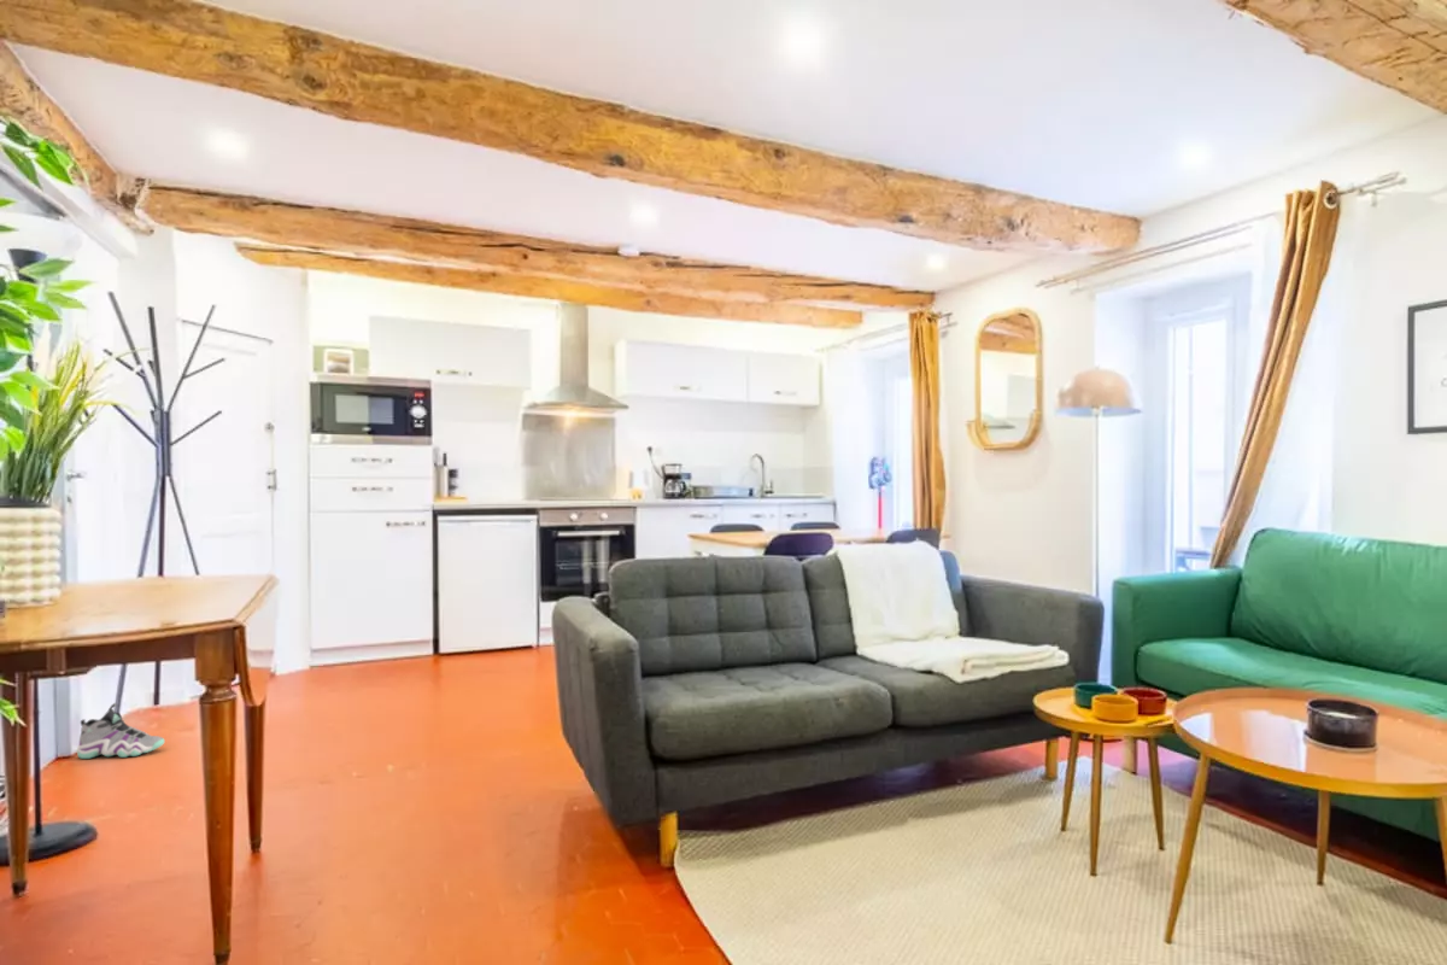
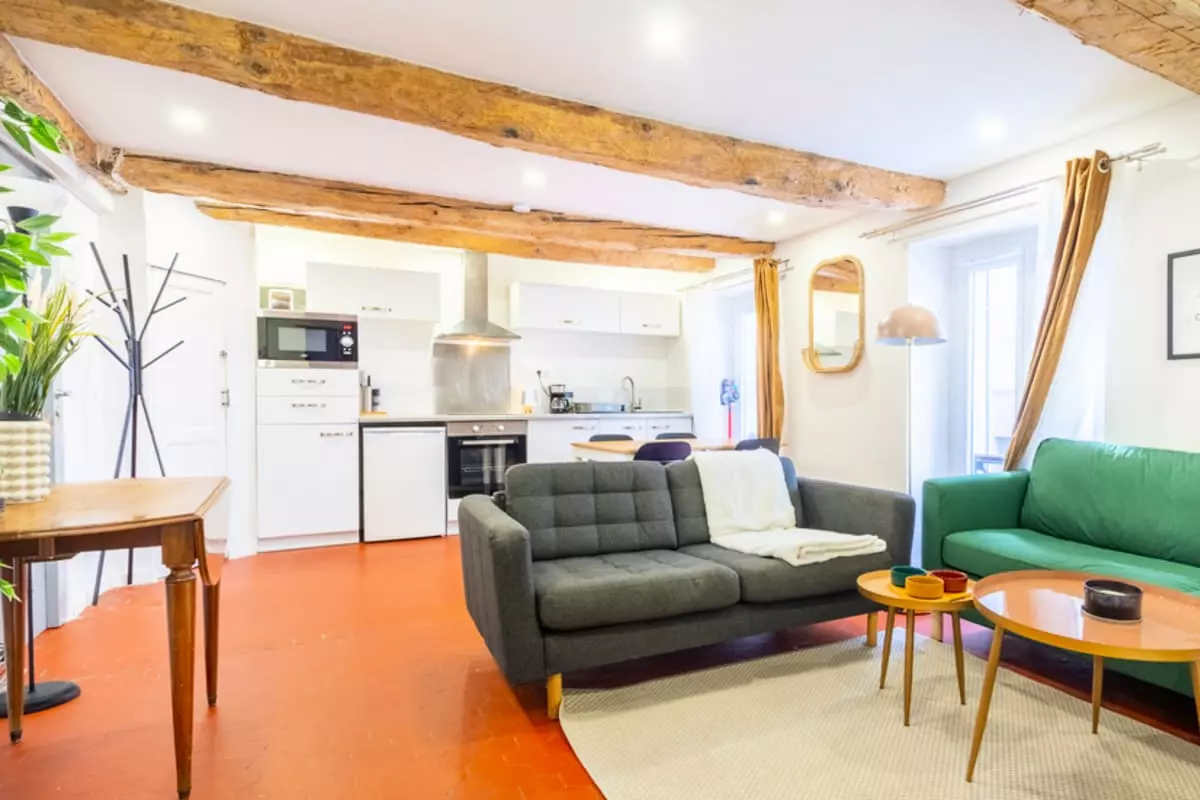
- sneaker (119, 727)
